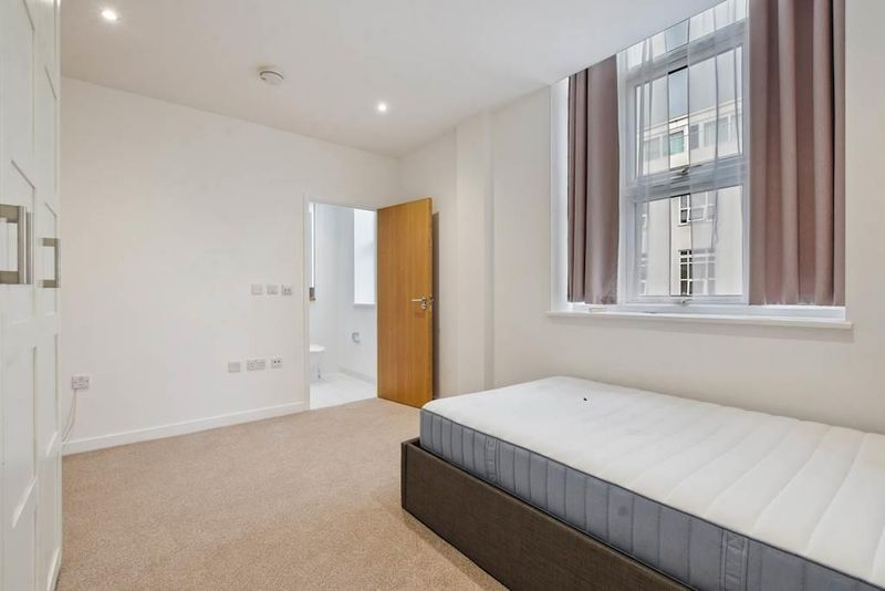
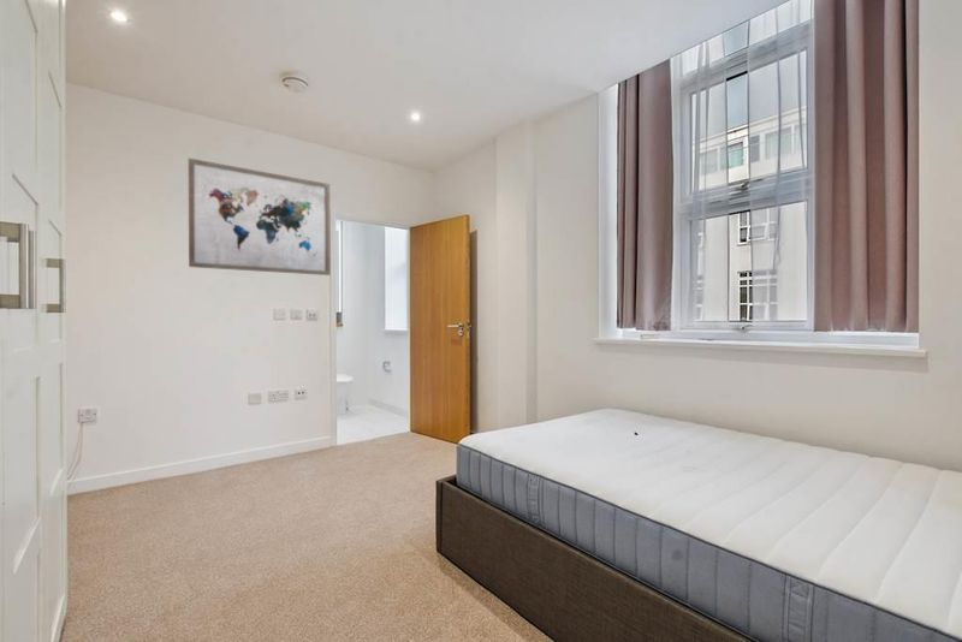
+ wall art (265, 221)
